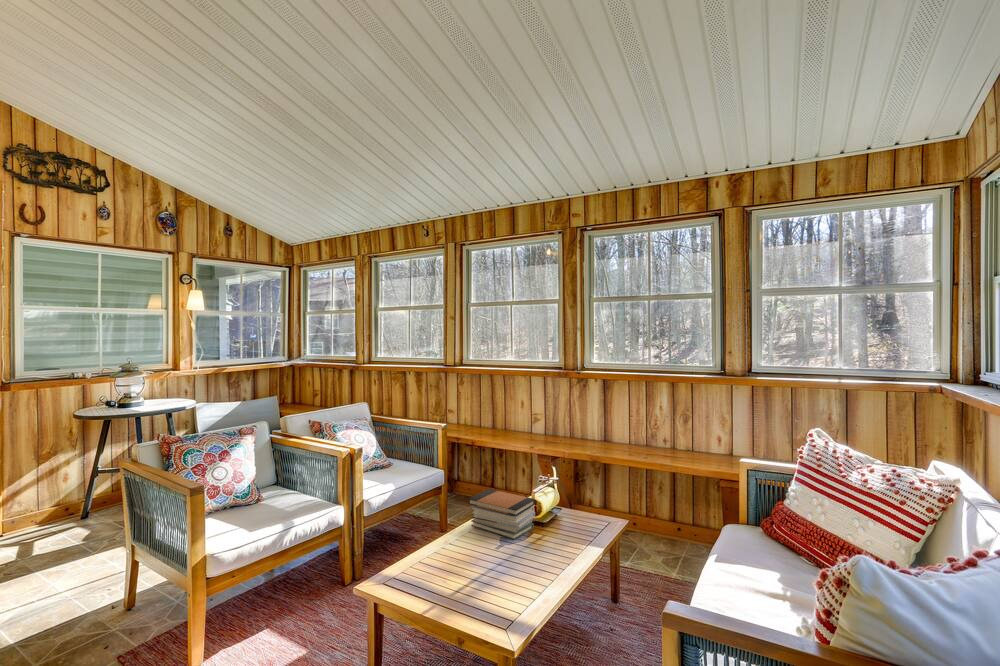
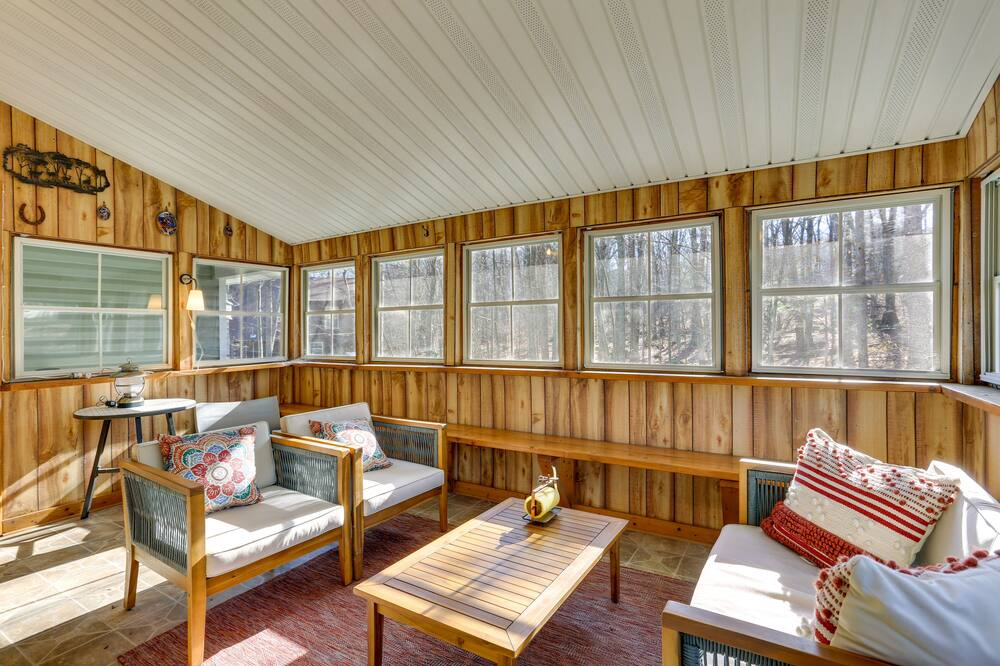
- book stack (502, 513)
